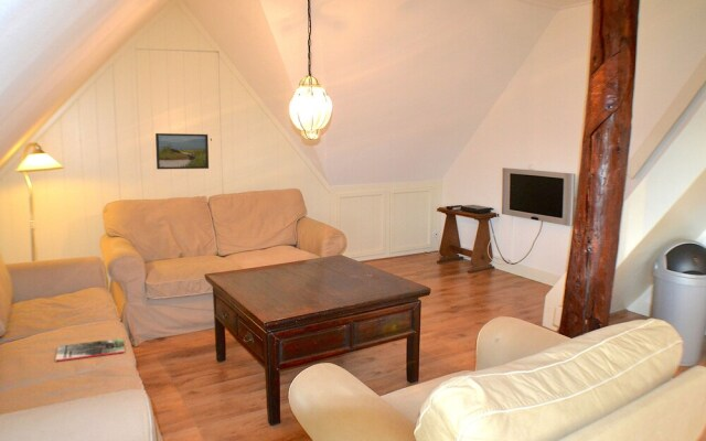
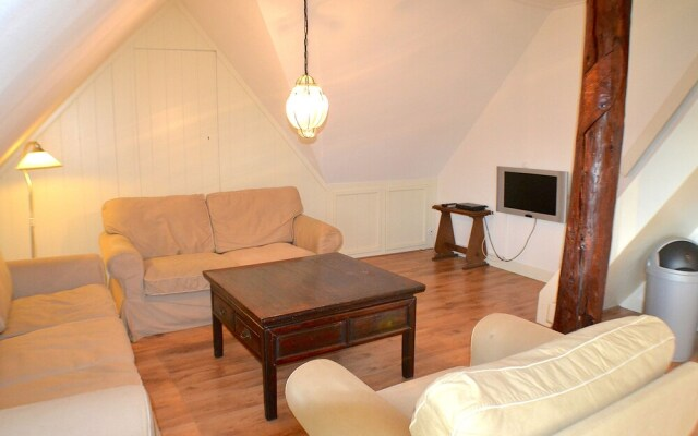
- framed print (182, 151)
- magazine (90, 348)
